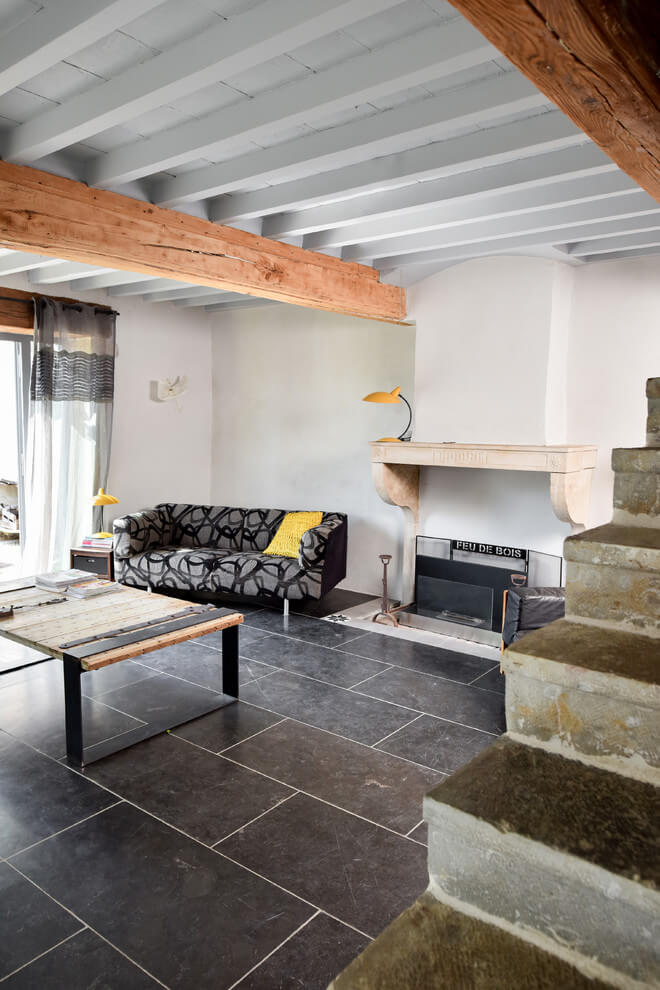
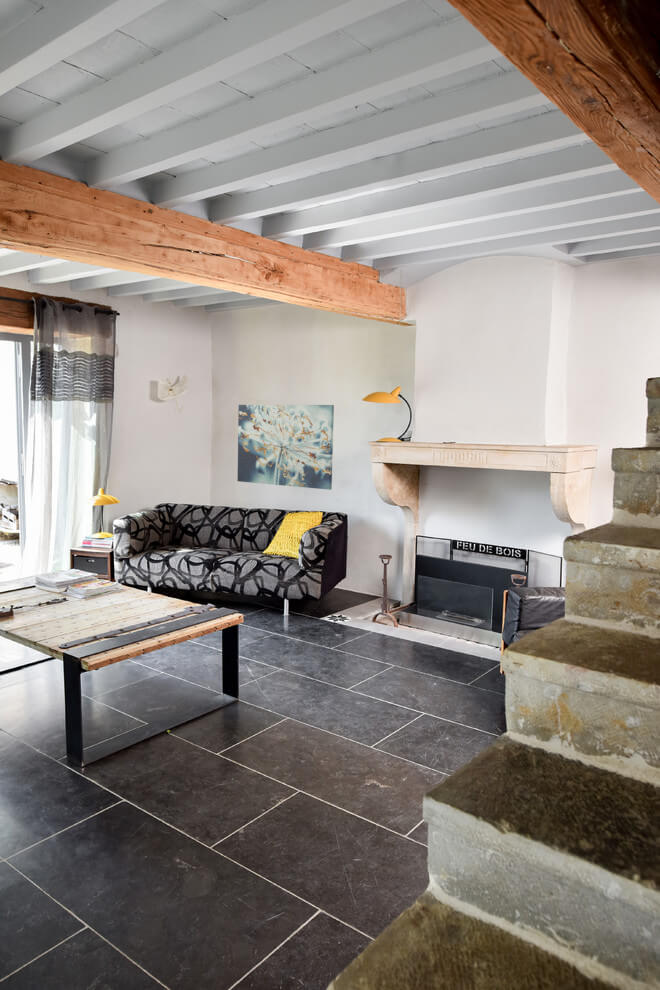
+ wall art (283, 445)
